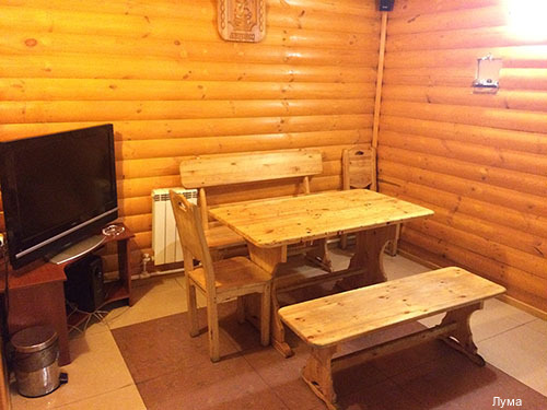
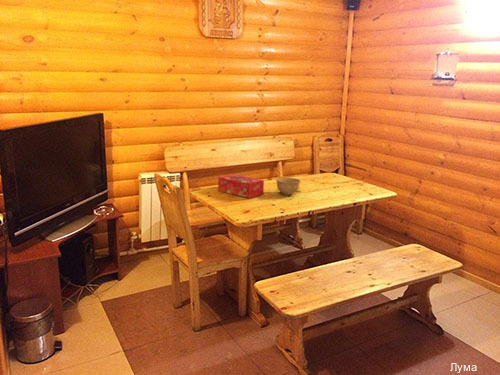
+ tissue box (240, 185)
+ bowl (287, 187)
